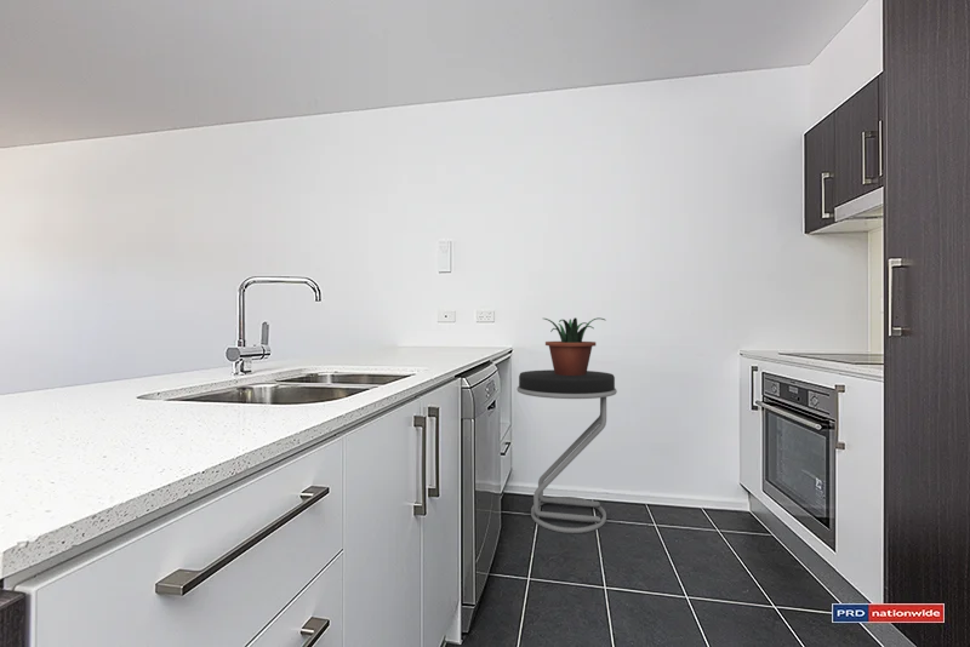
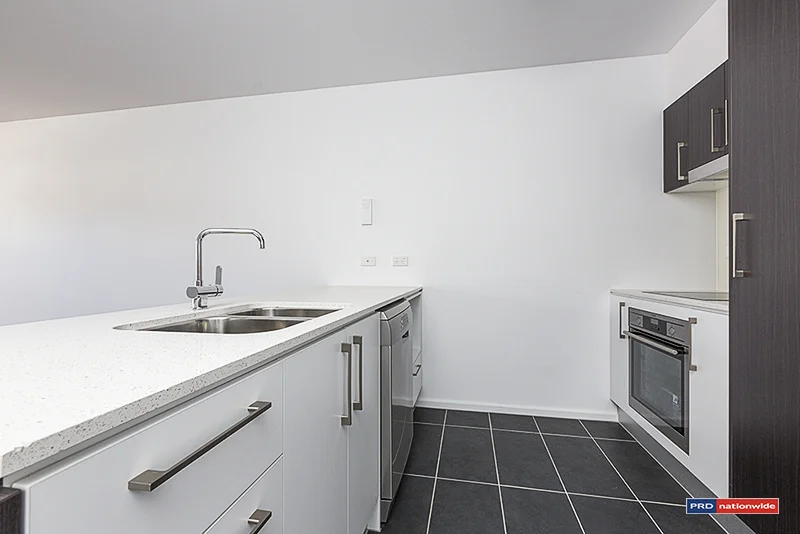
- stool (569, 447)
- potted plant (575, 345)
